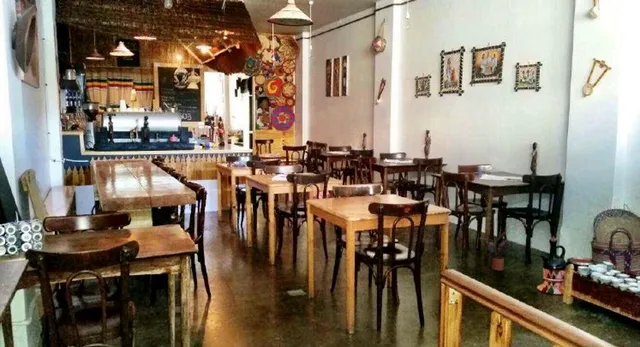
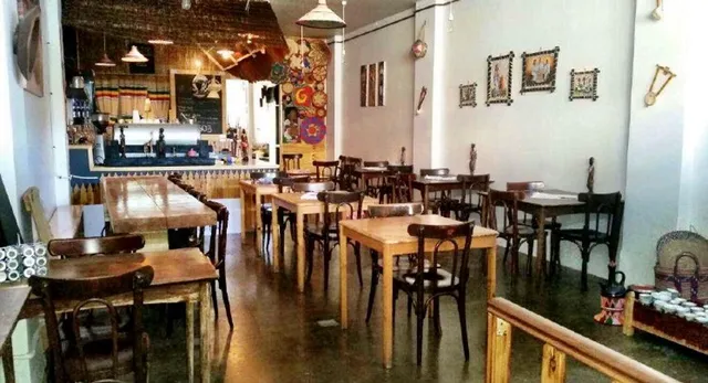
- potted plant (494, 250)
